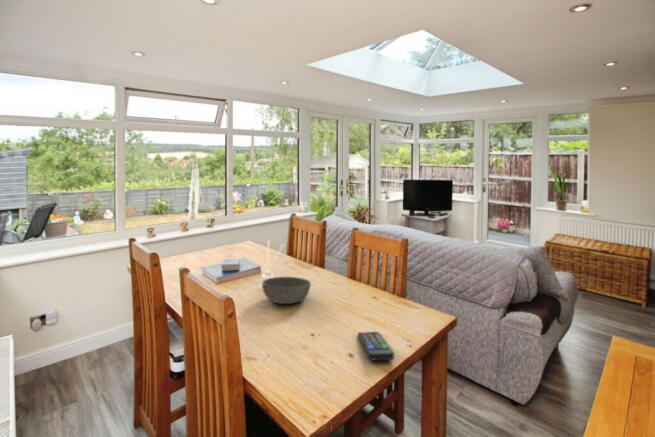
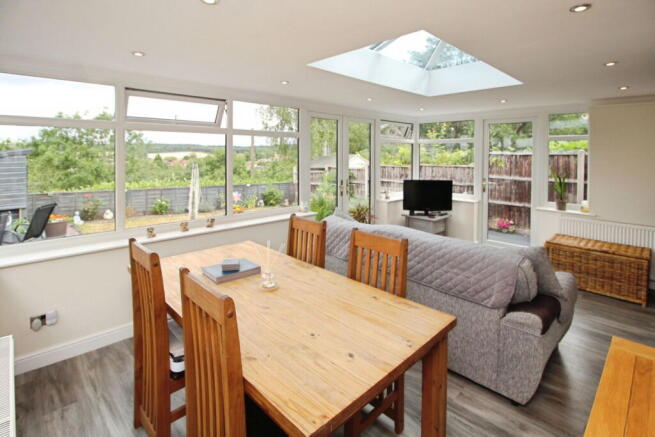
- bowl (286, 291)
- remote control (374, 344)
